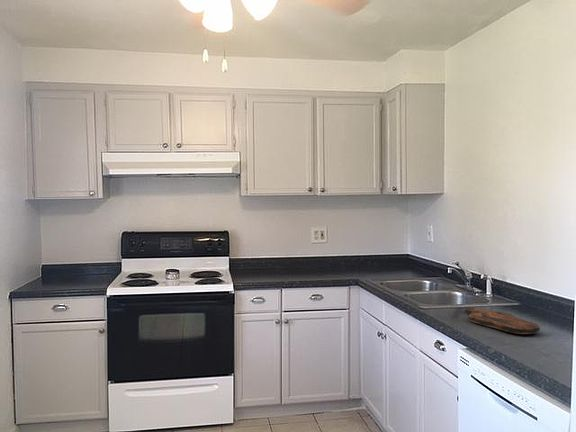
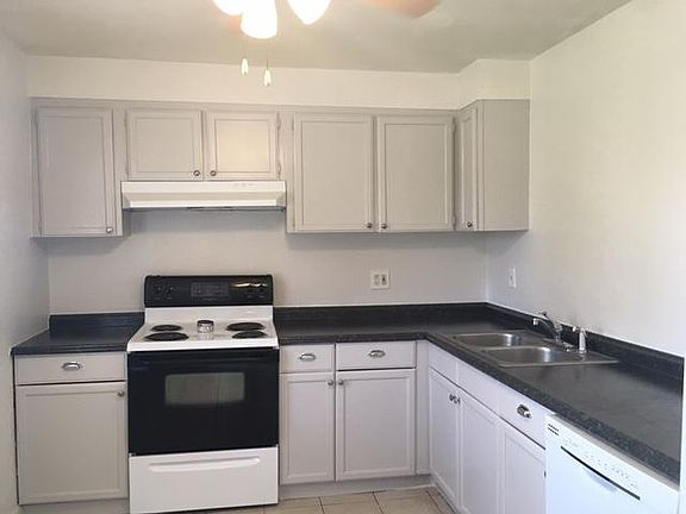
- cutting board (493, 319)
